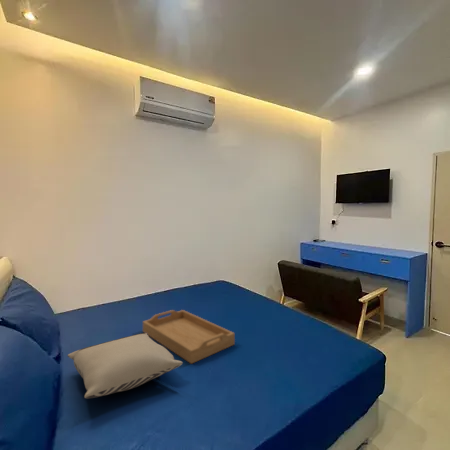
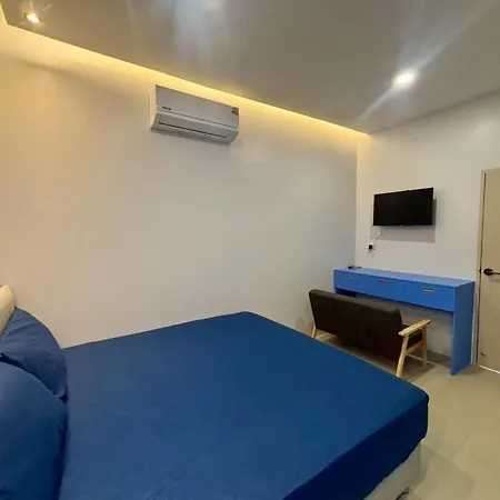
- serving tray (186, 330)
- pillow (123, 359)
